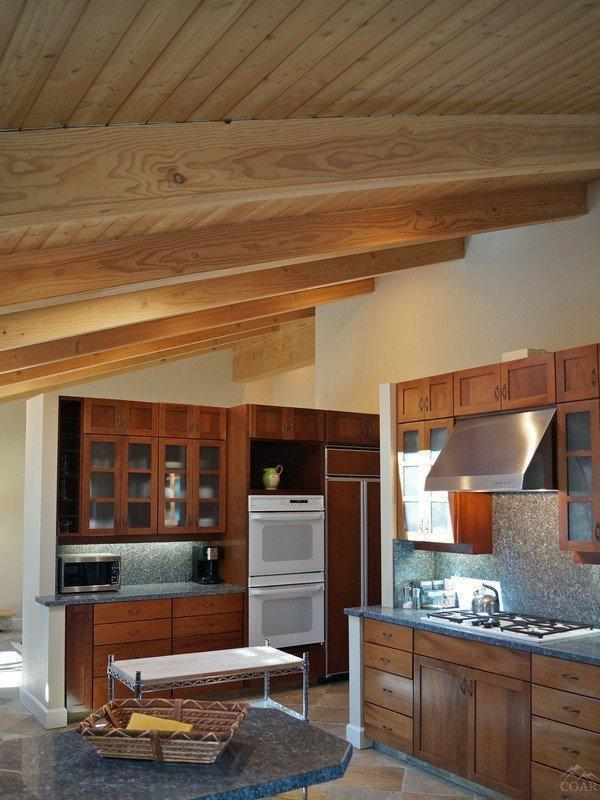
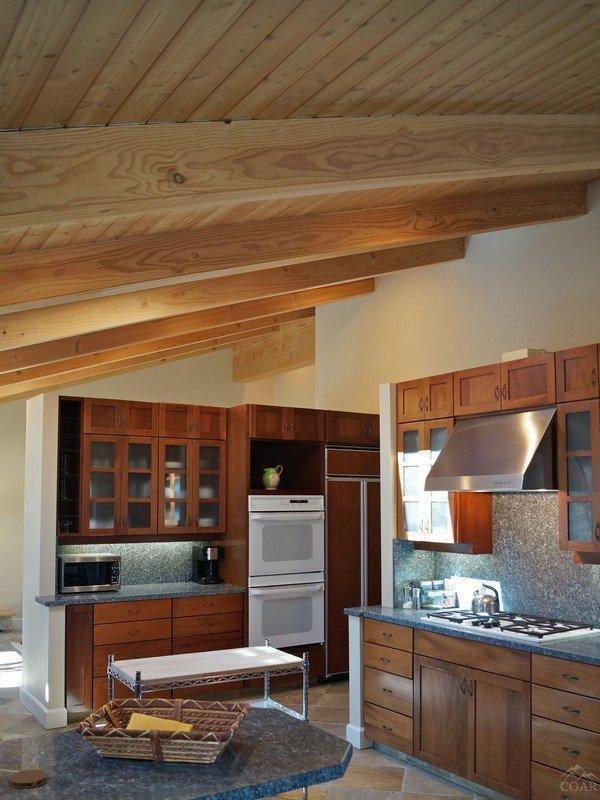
+ coaster (28, 778)
